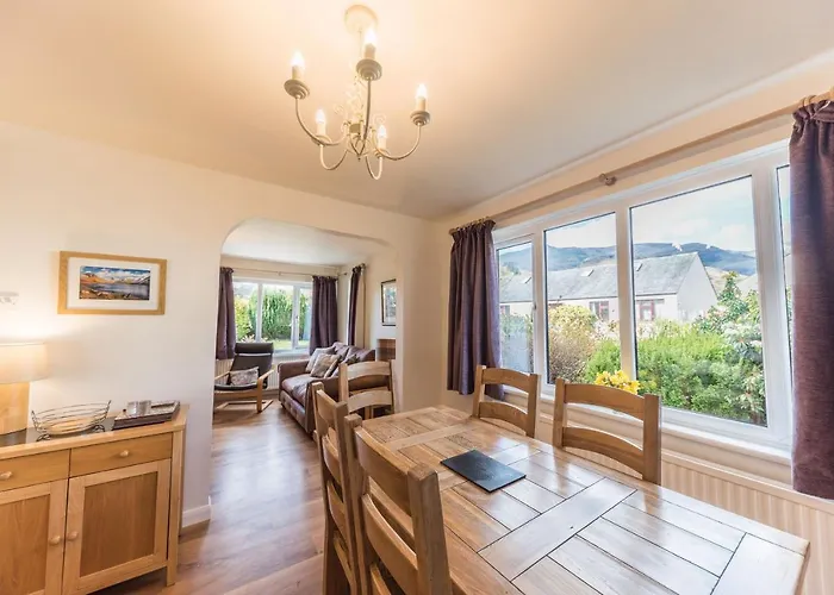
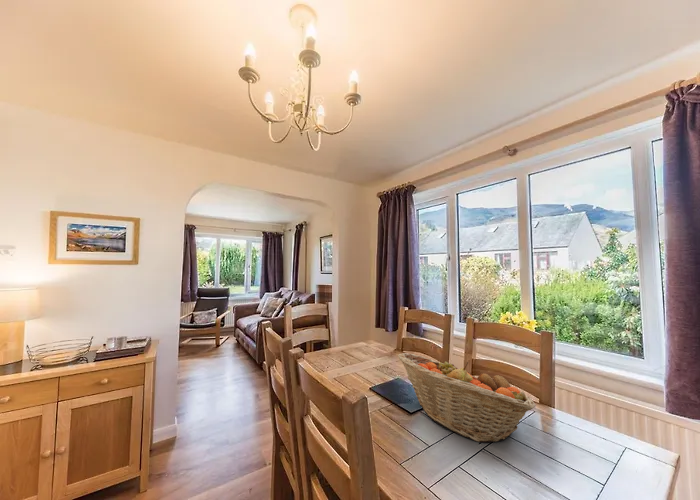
+ fruit basket (457, 386)
